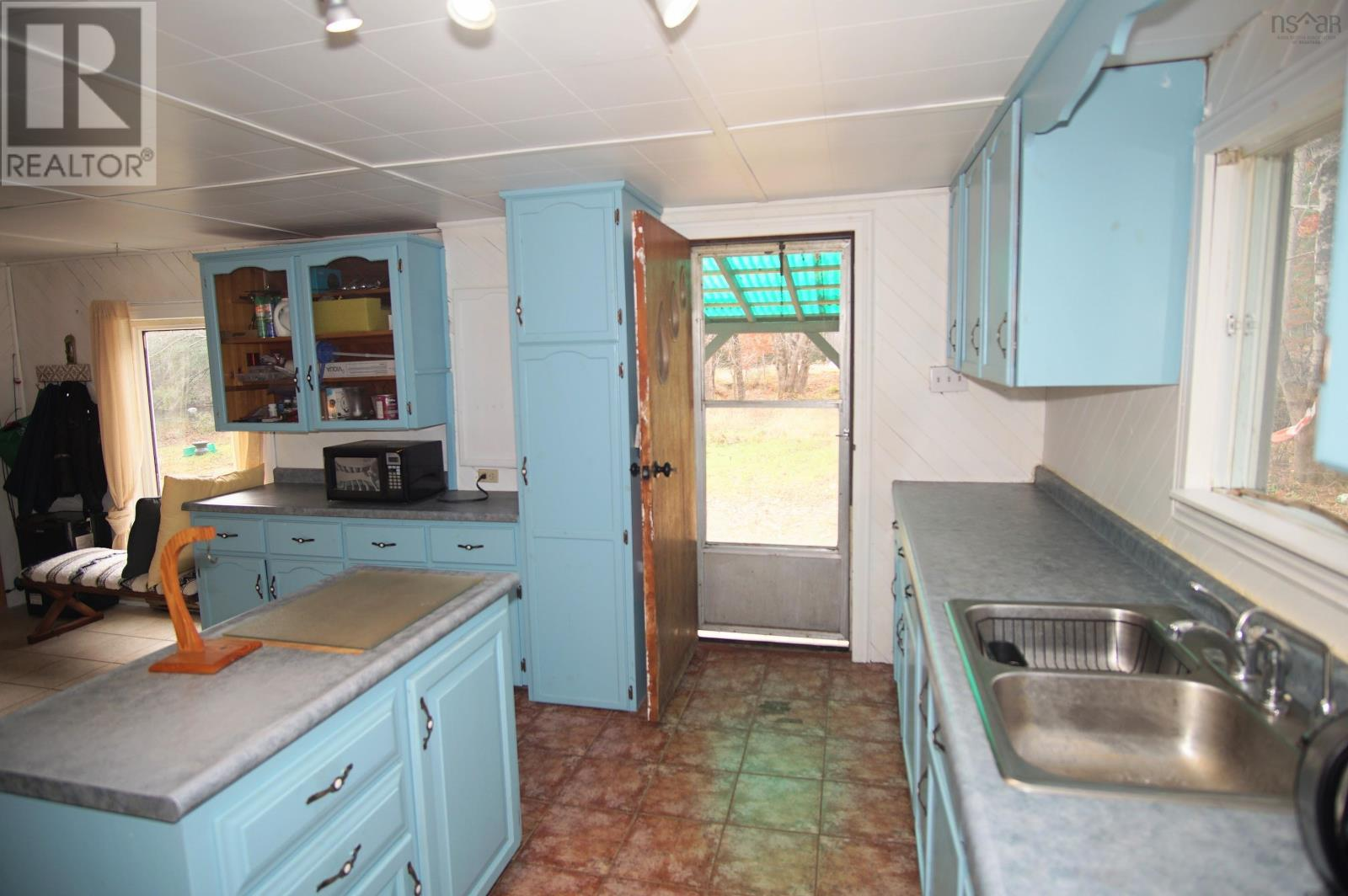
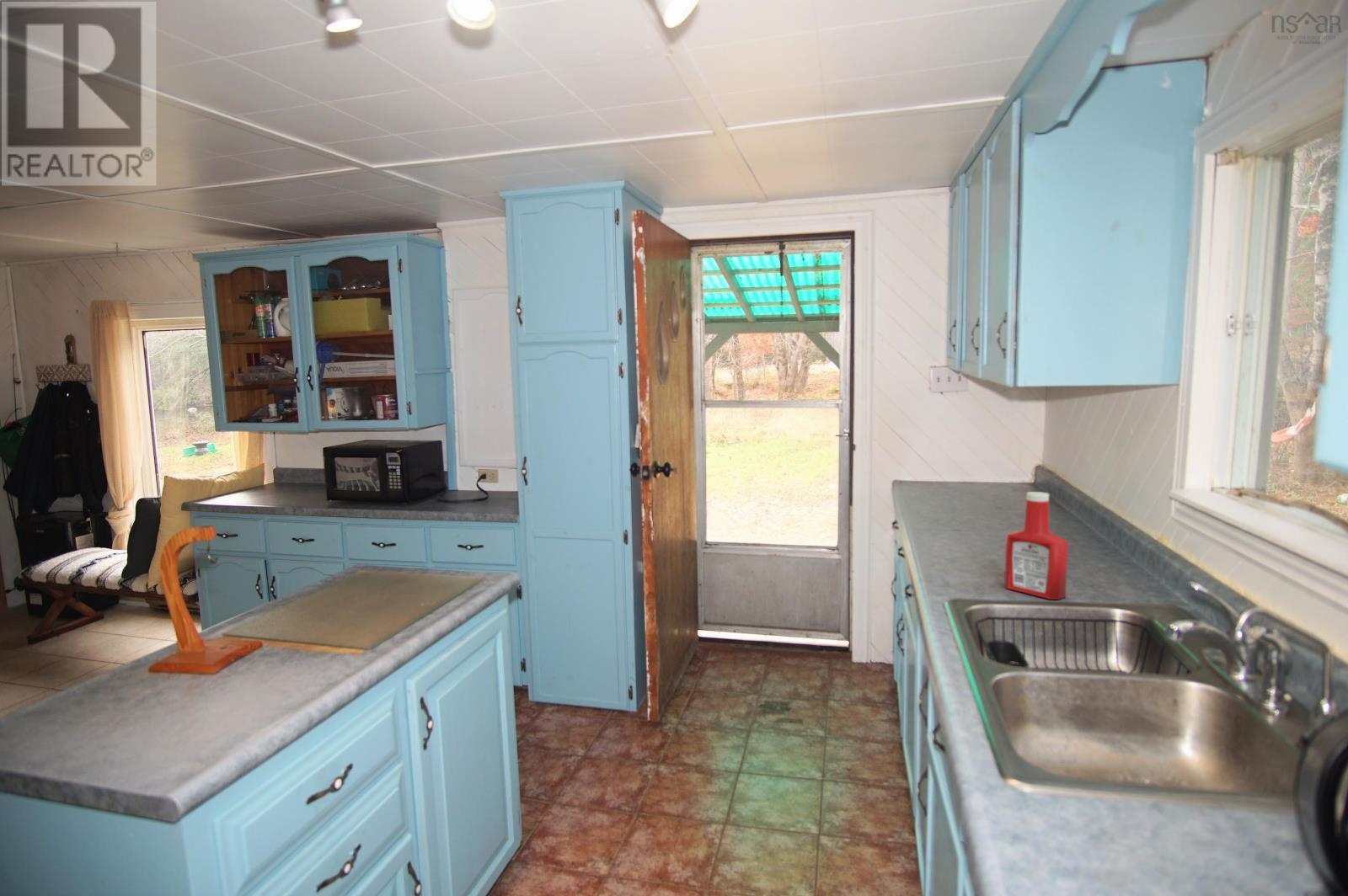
+ soap bottle (1035, 542)
